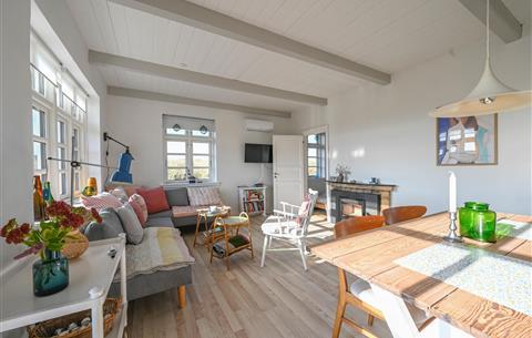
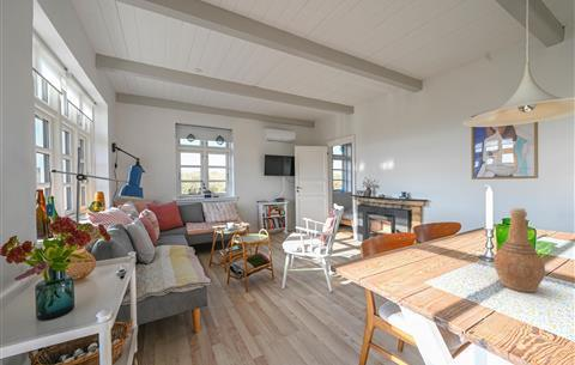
+ vase (518, 247)
